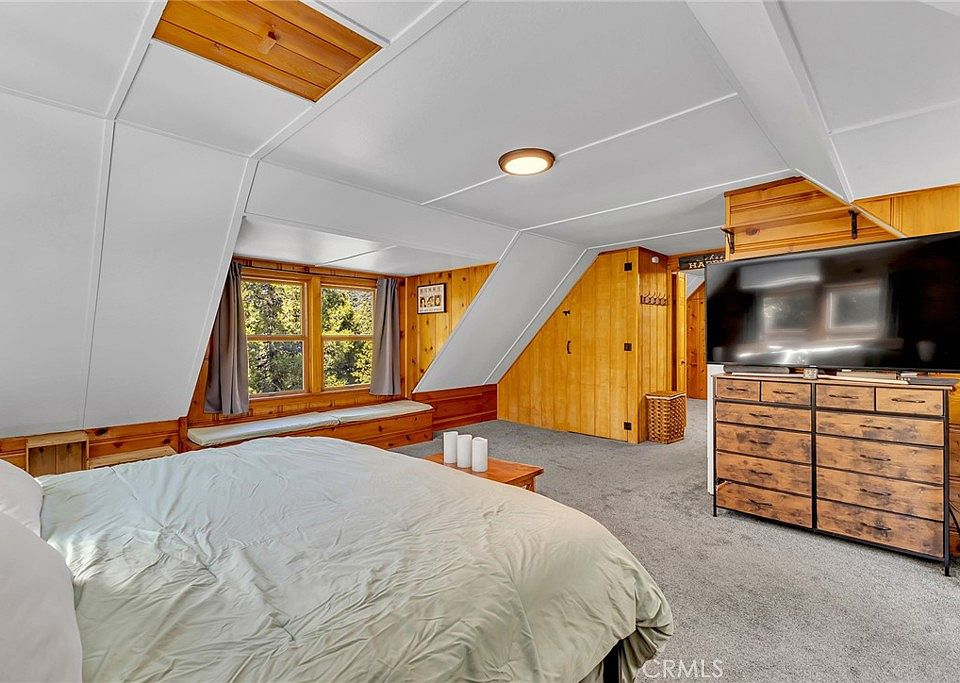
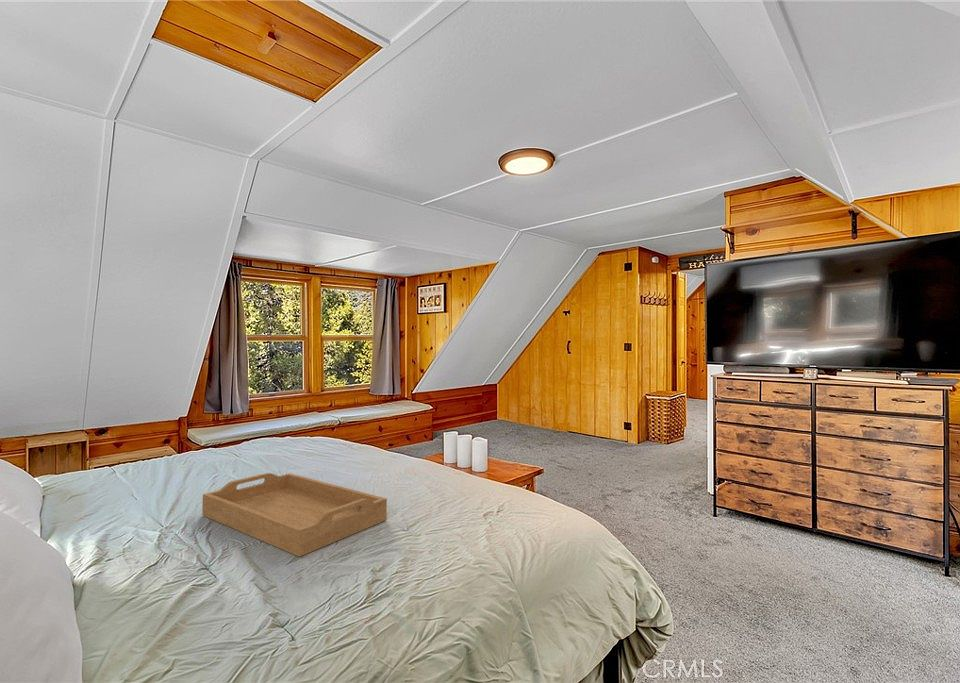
+ serving tray (293, 503)
